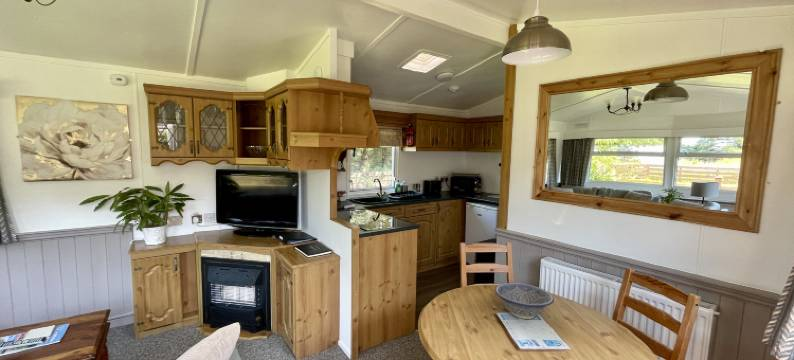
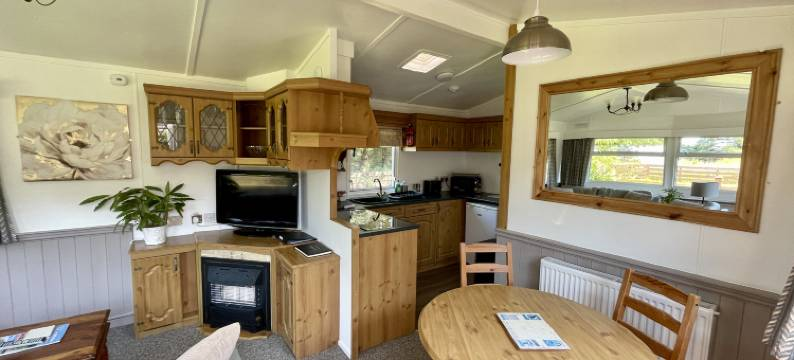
- decorative bowl (522, 303)
